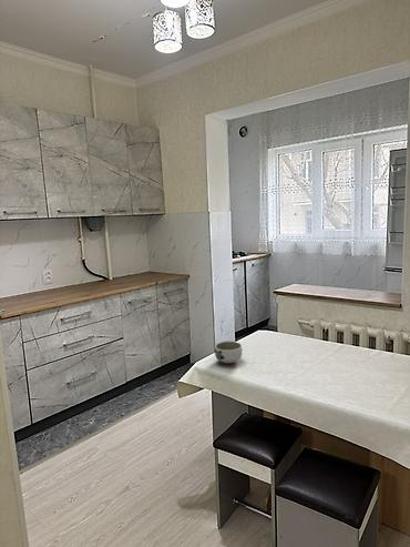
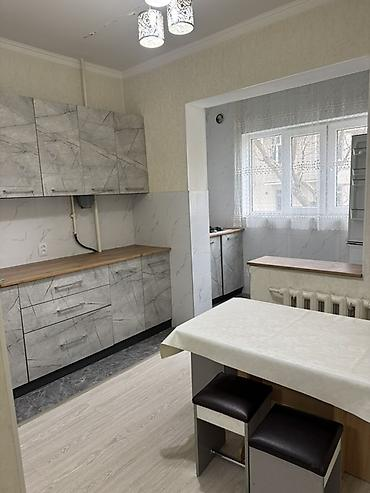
- bowl (228, 353)
